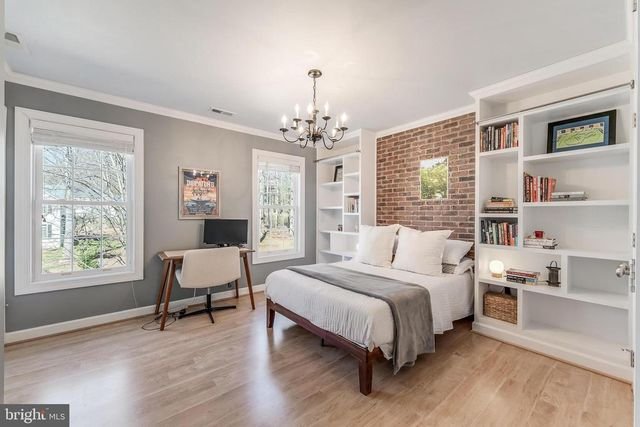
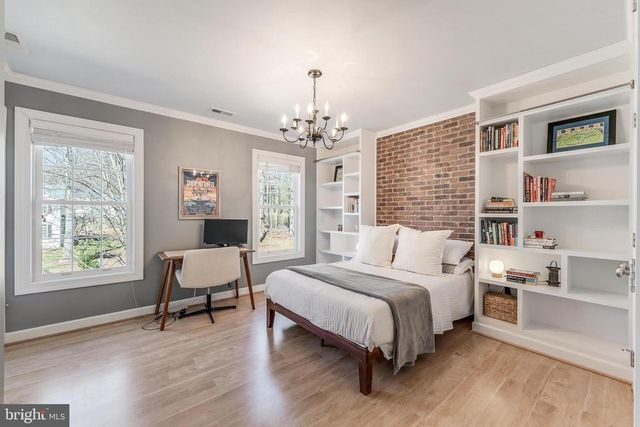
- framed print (434, 179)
